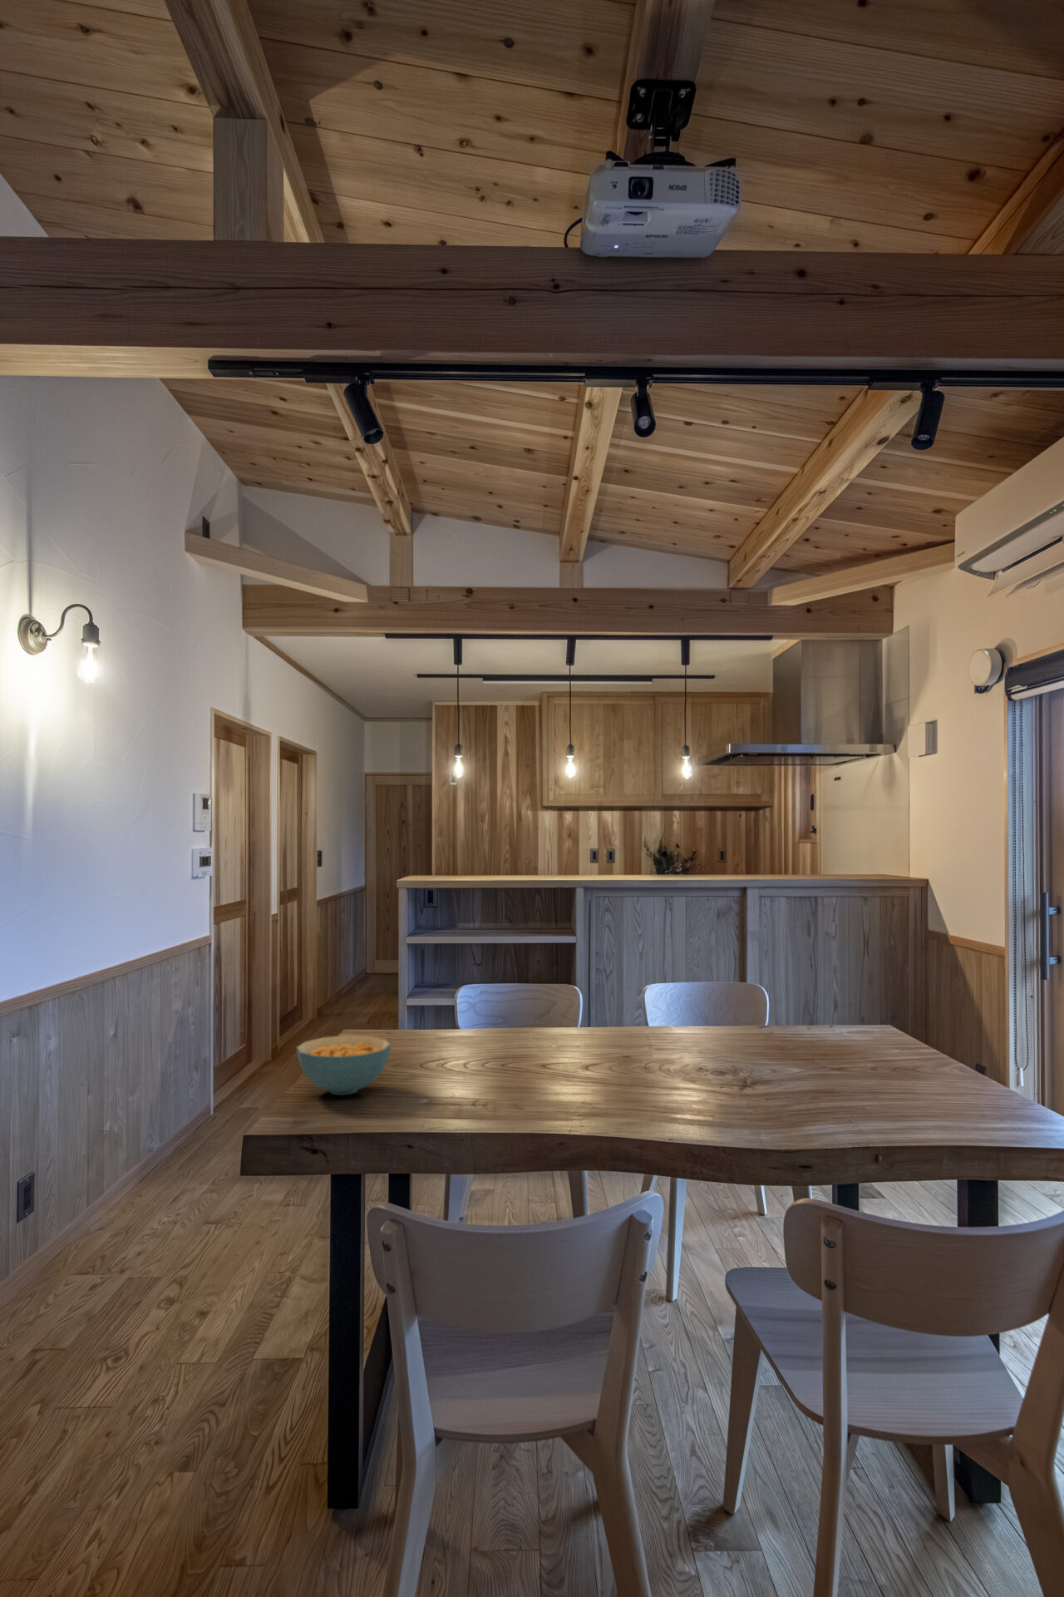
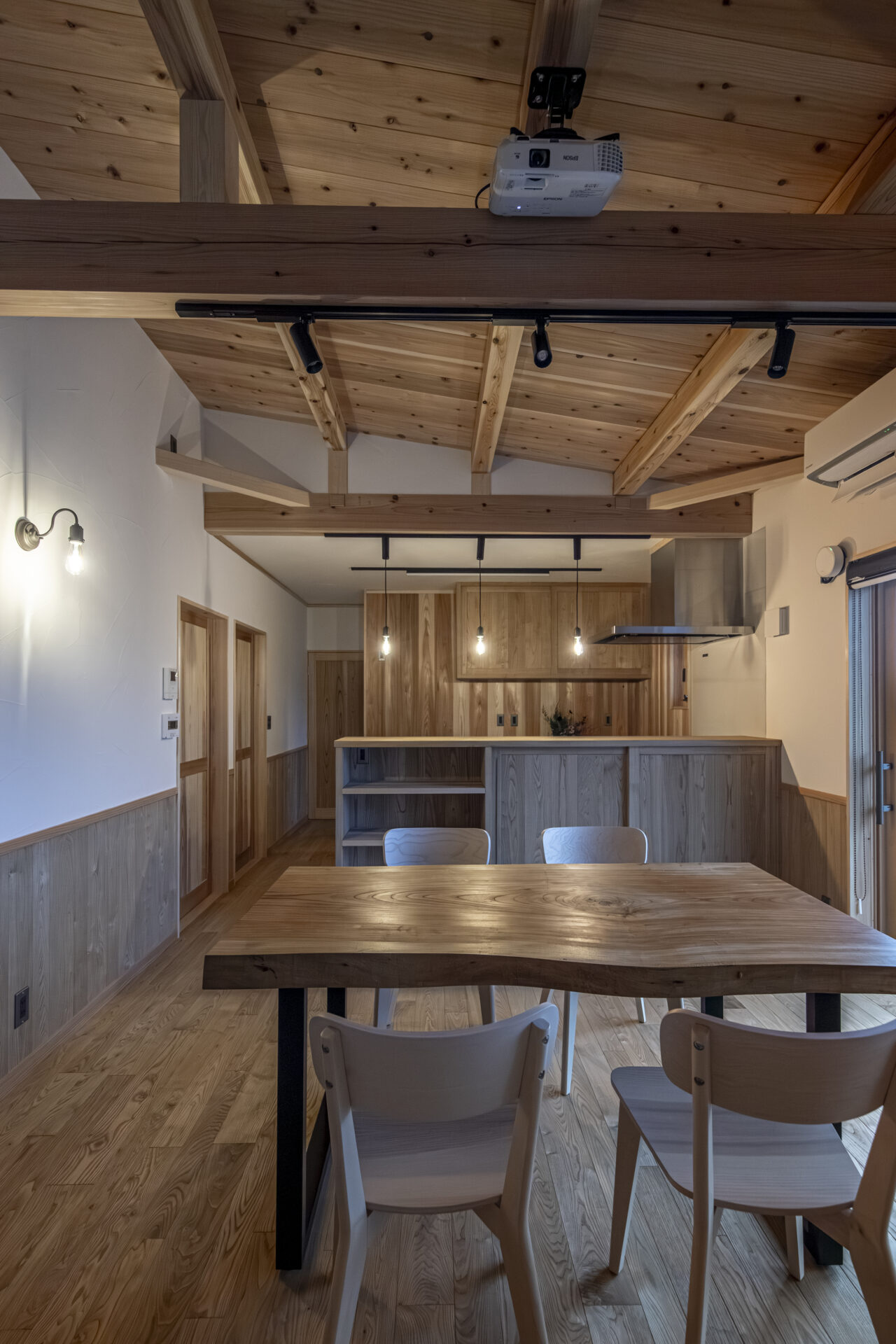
- cereal bowl (343, 1068)
